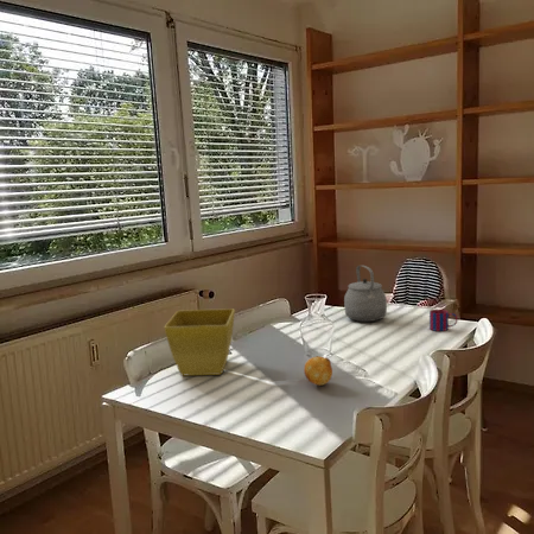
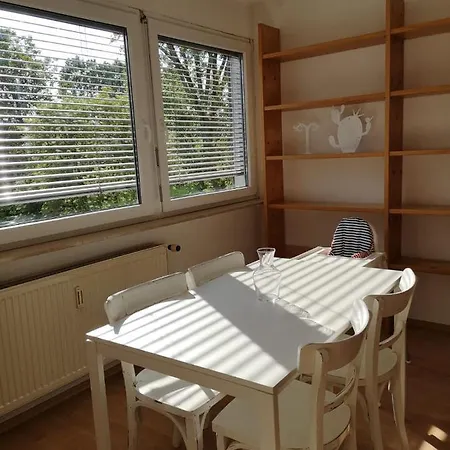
- fruit (318, 370)
- mug (443, 320)
- flower pot (202, 343)
- tea kettle (362, 291)
